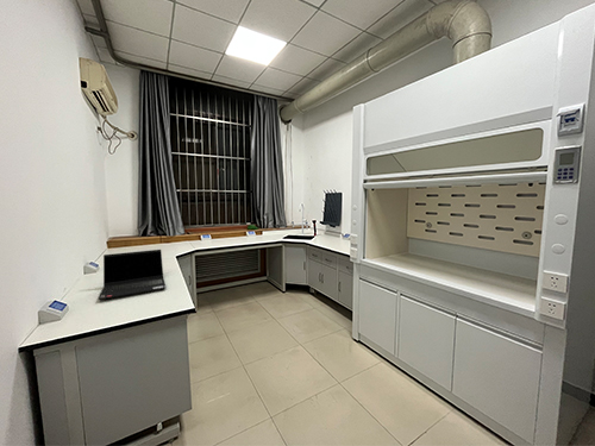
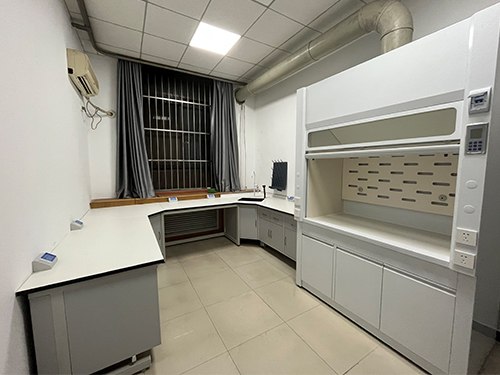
- laptop computer (133, 271)
